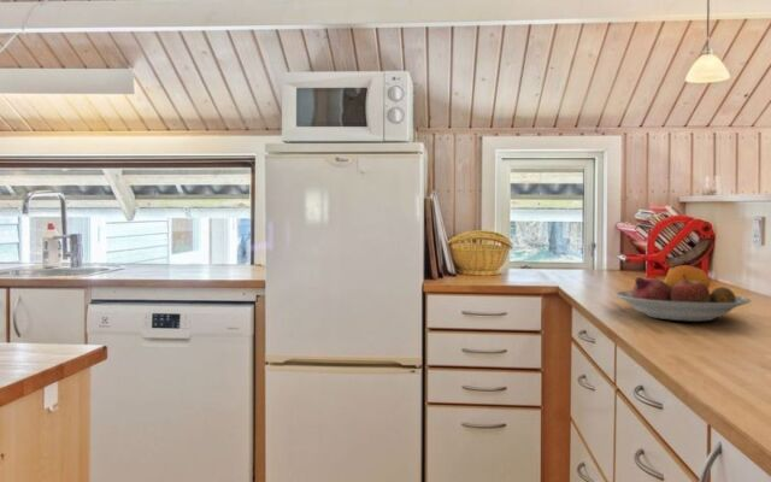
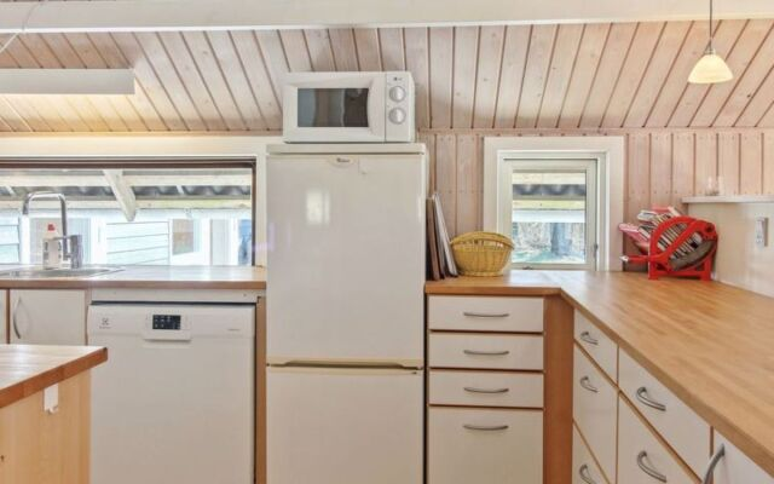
- fruit bowl (678, 290)
